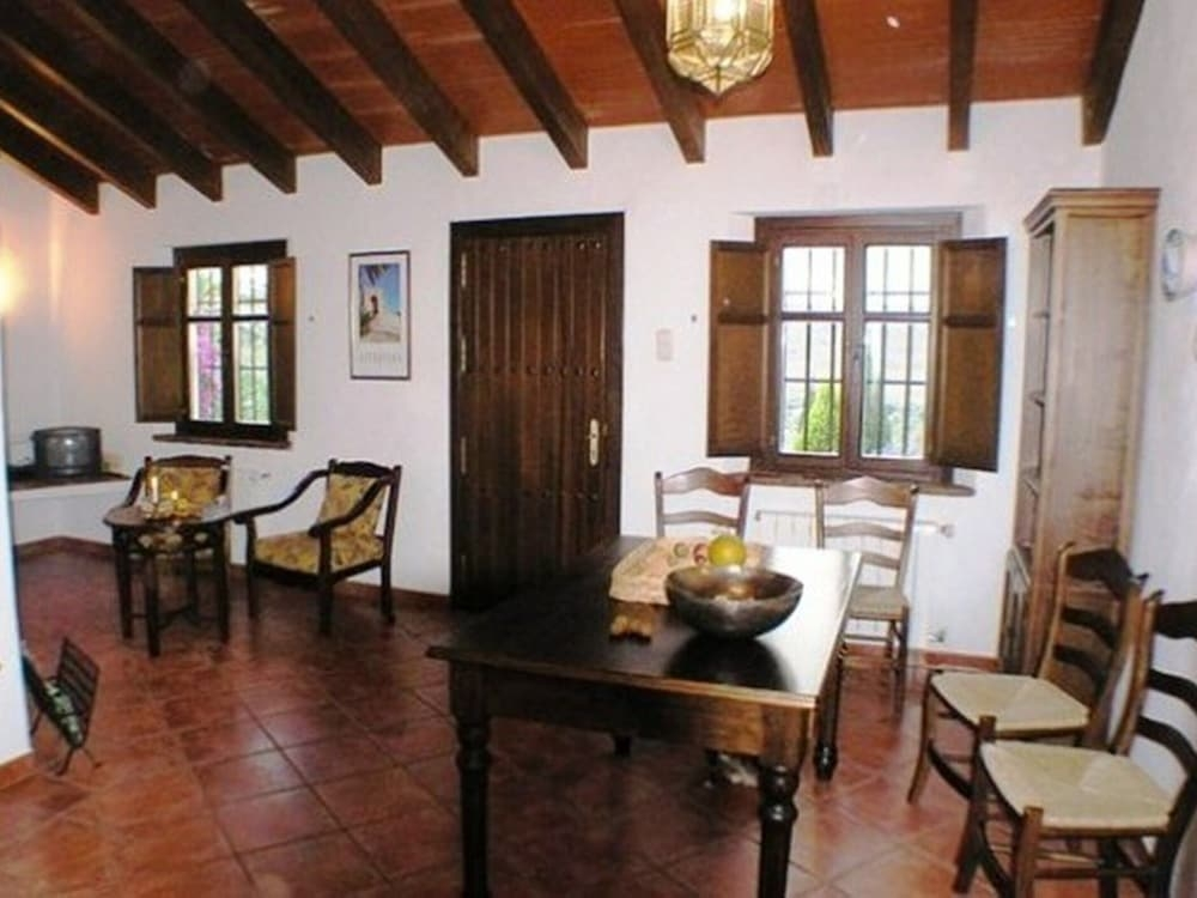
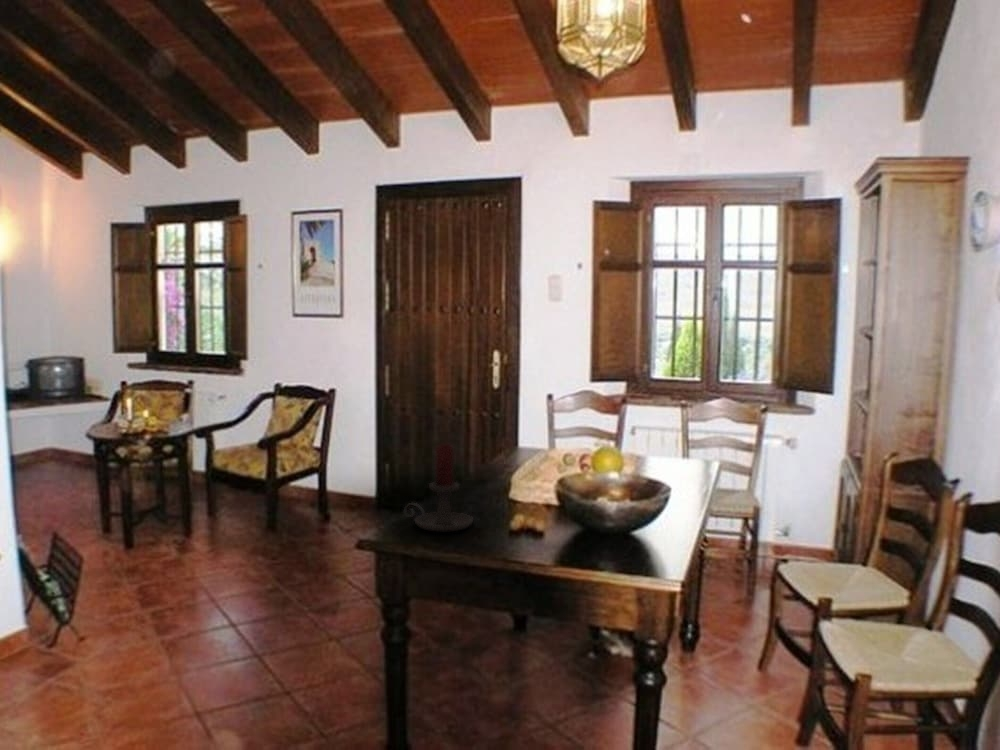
+ candle holder (436, 484)
